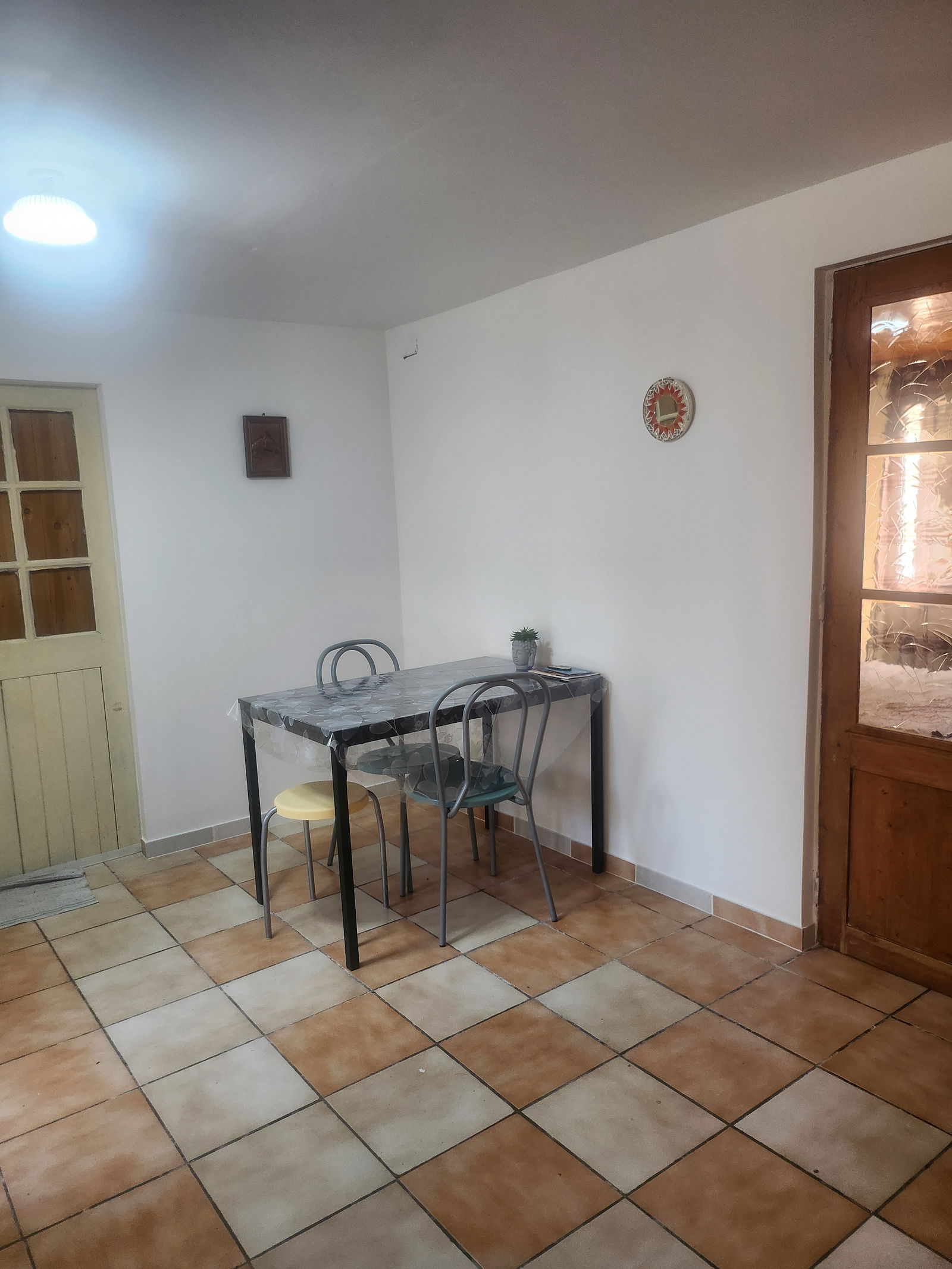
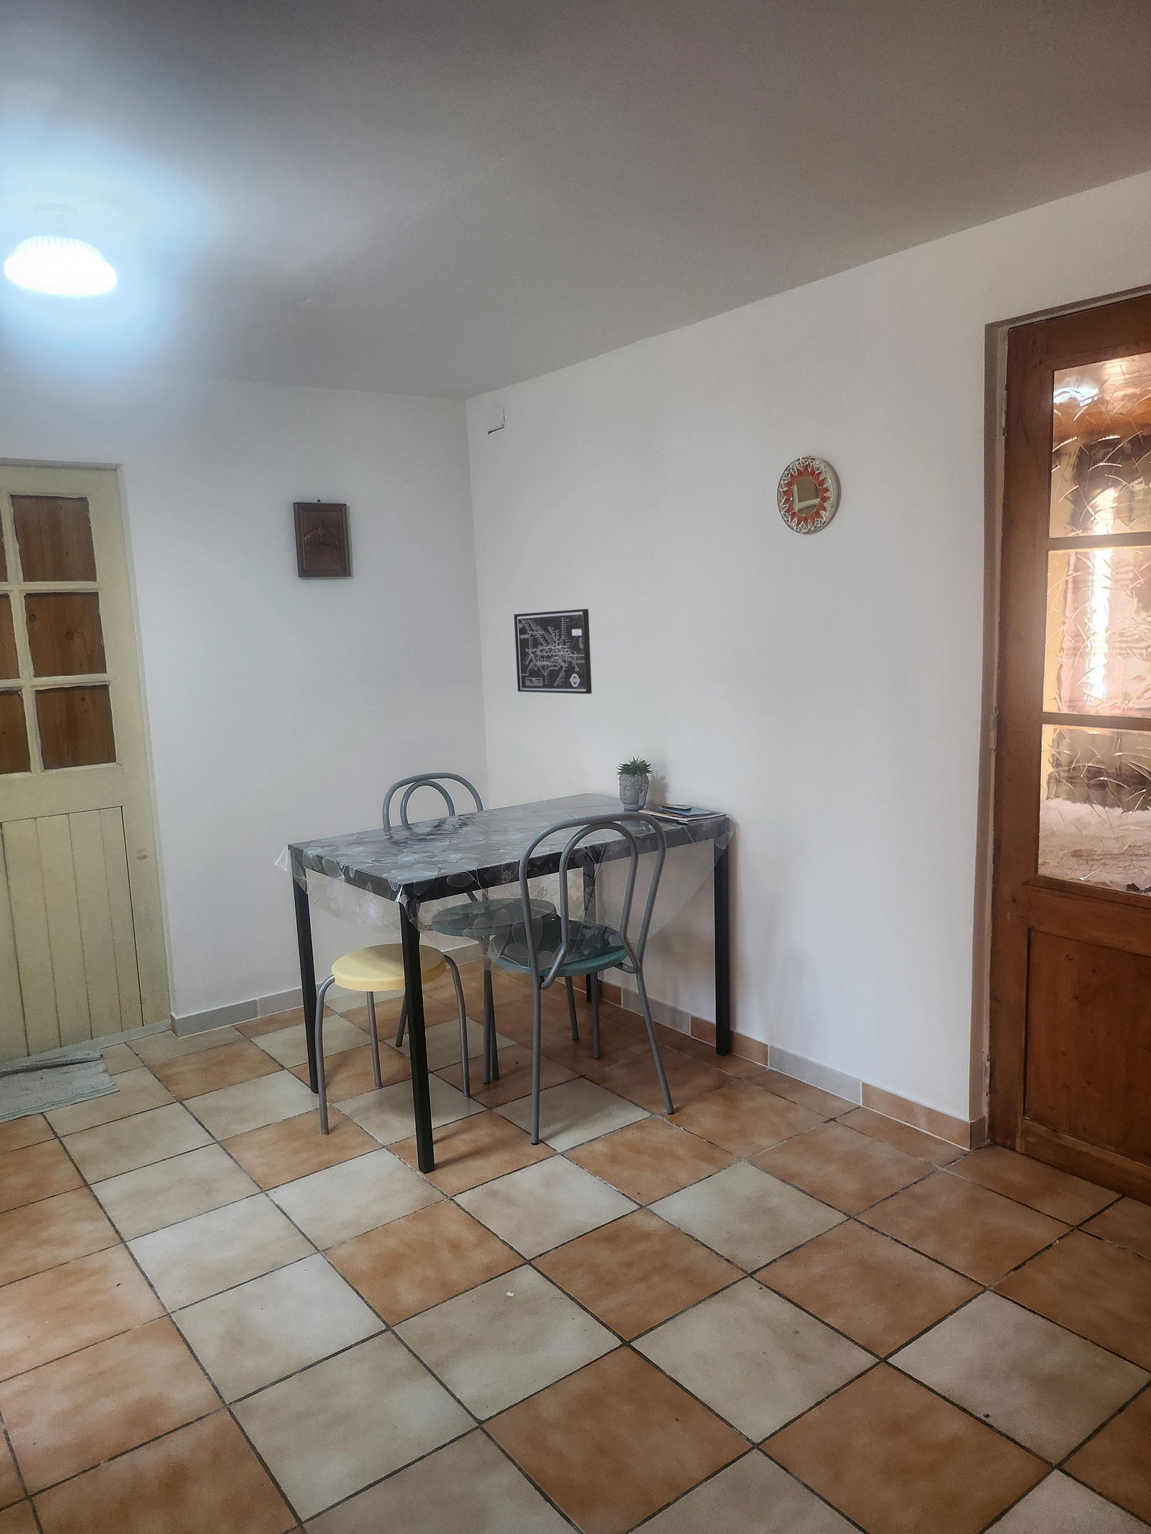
+ wall art (551, 653)
